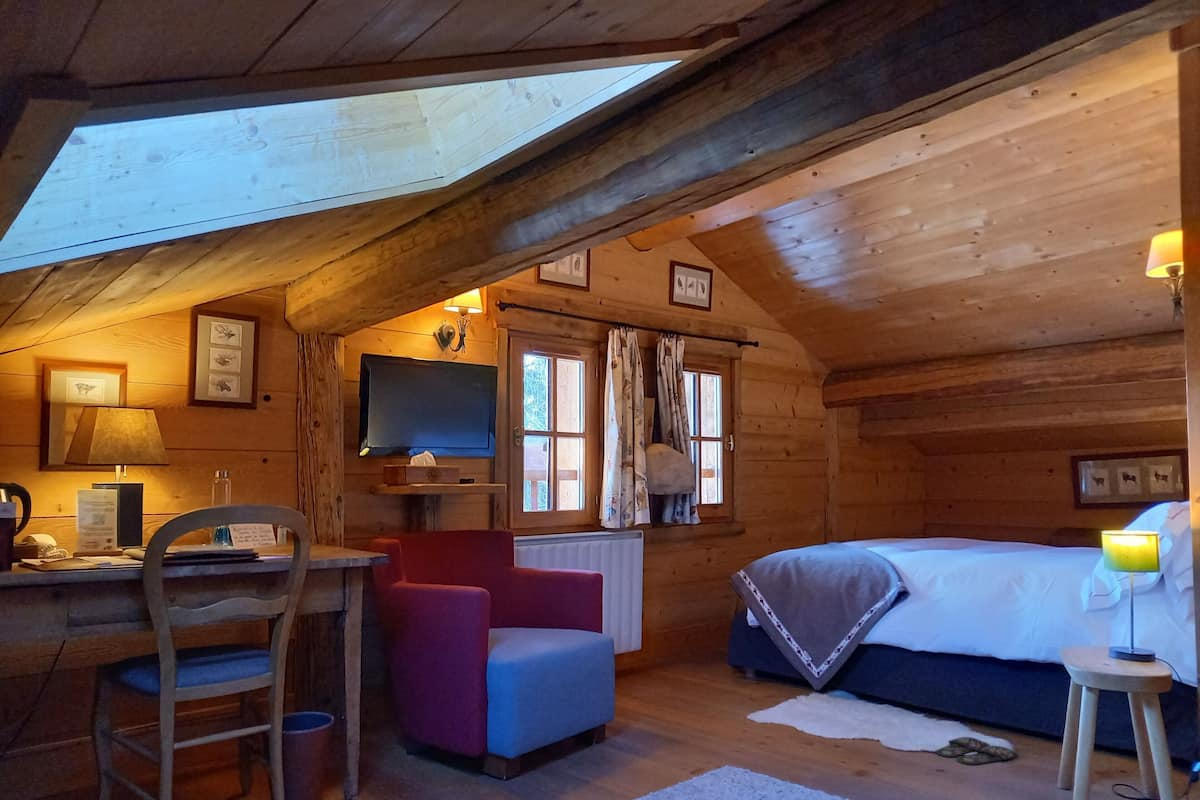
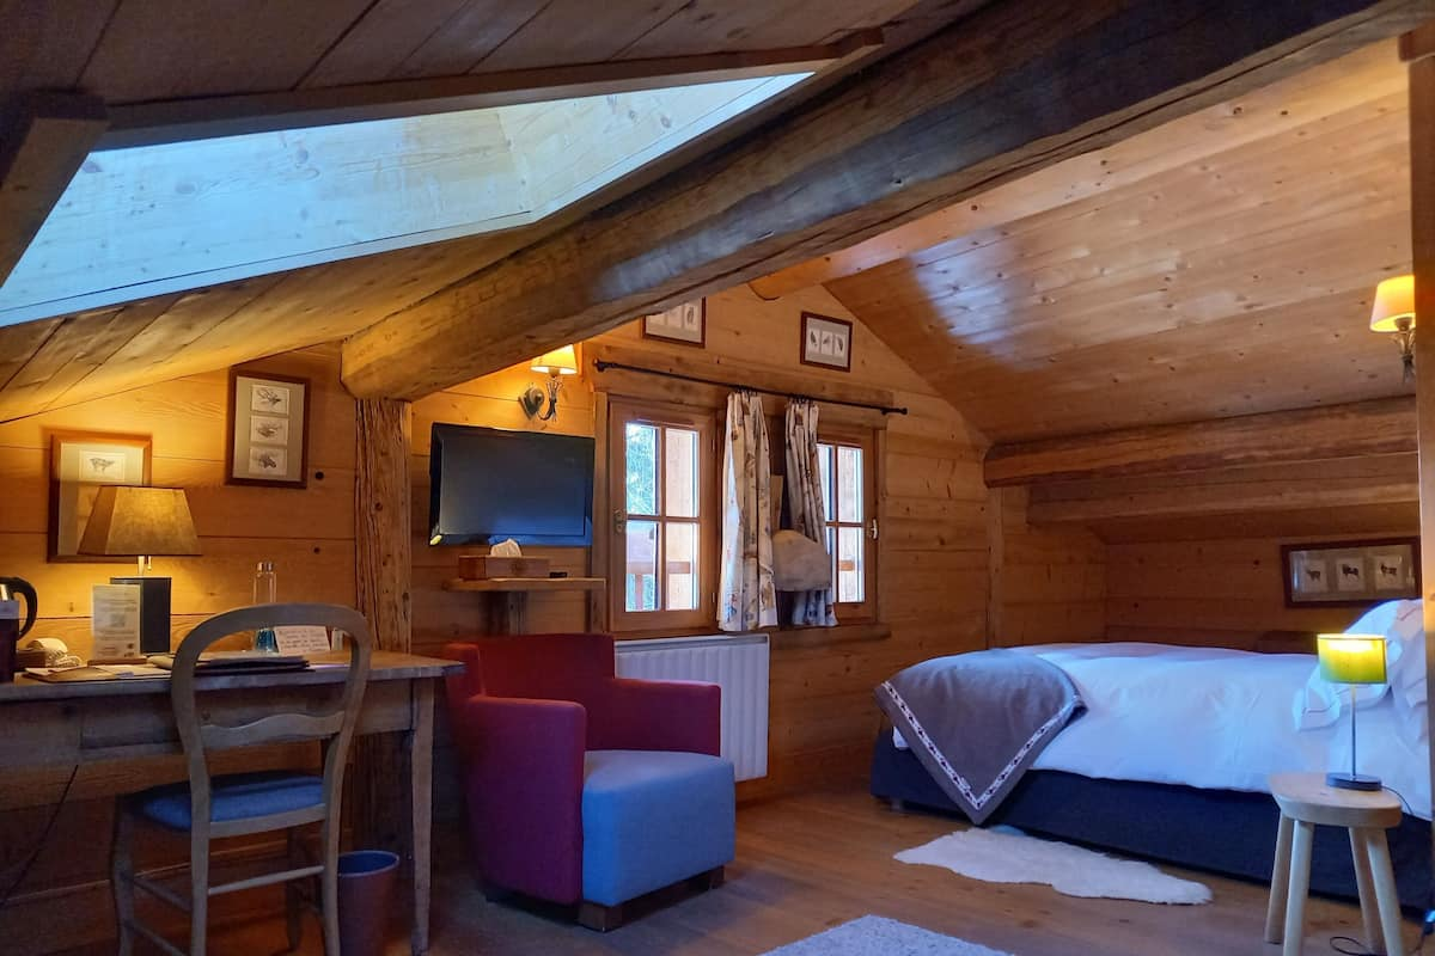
- slippers (974, 749)
